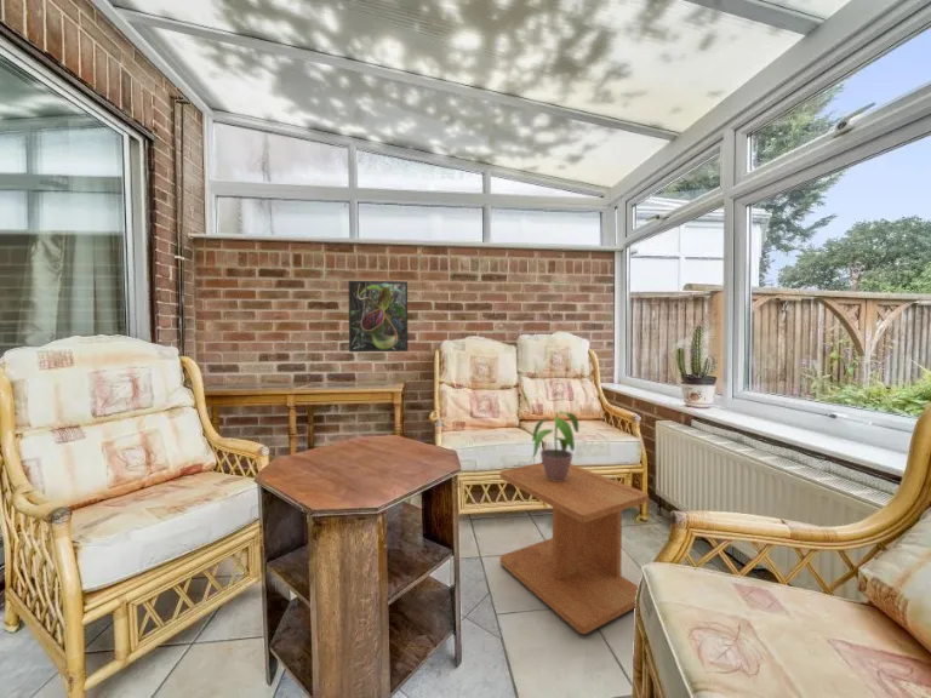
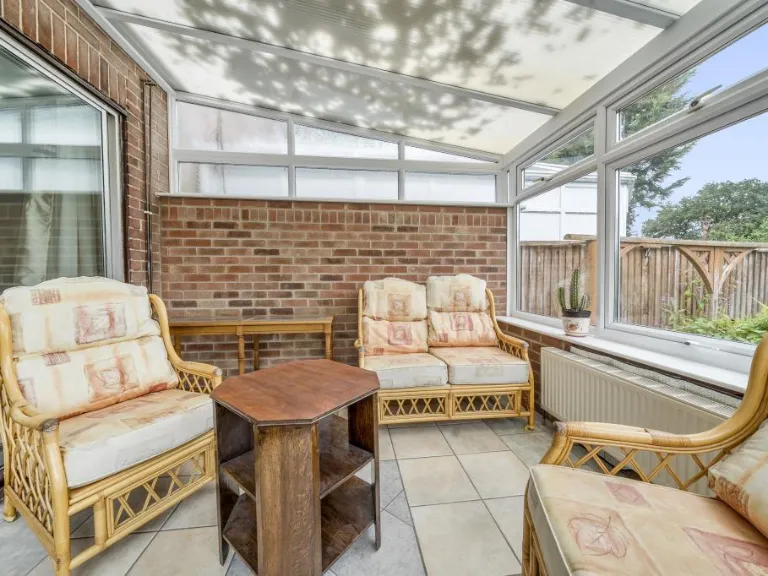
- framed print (378, 316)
- side table (567, 532)
- potted plant (555, 444)
